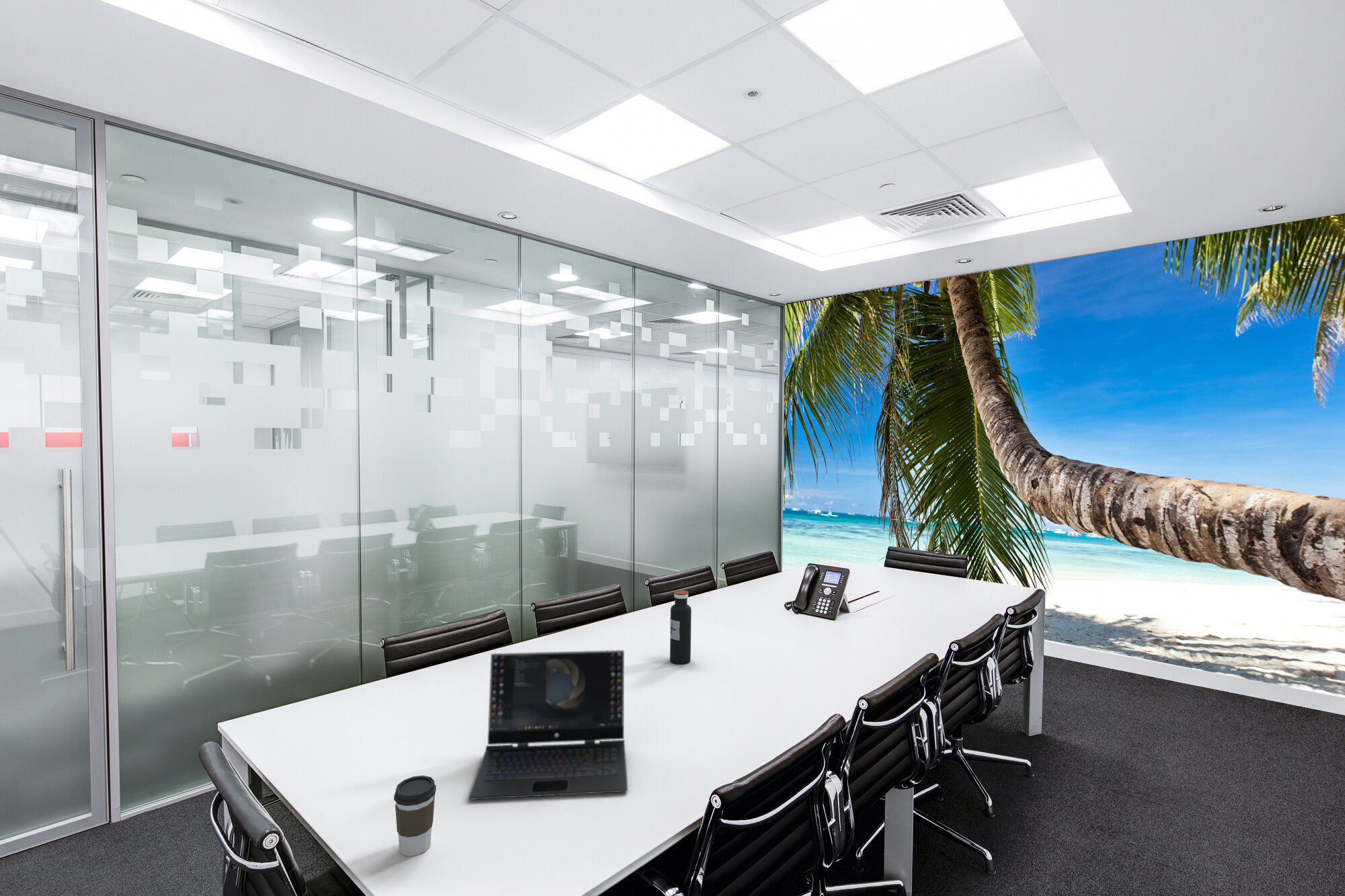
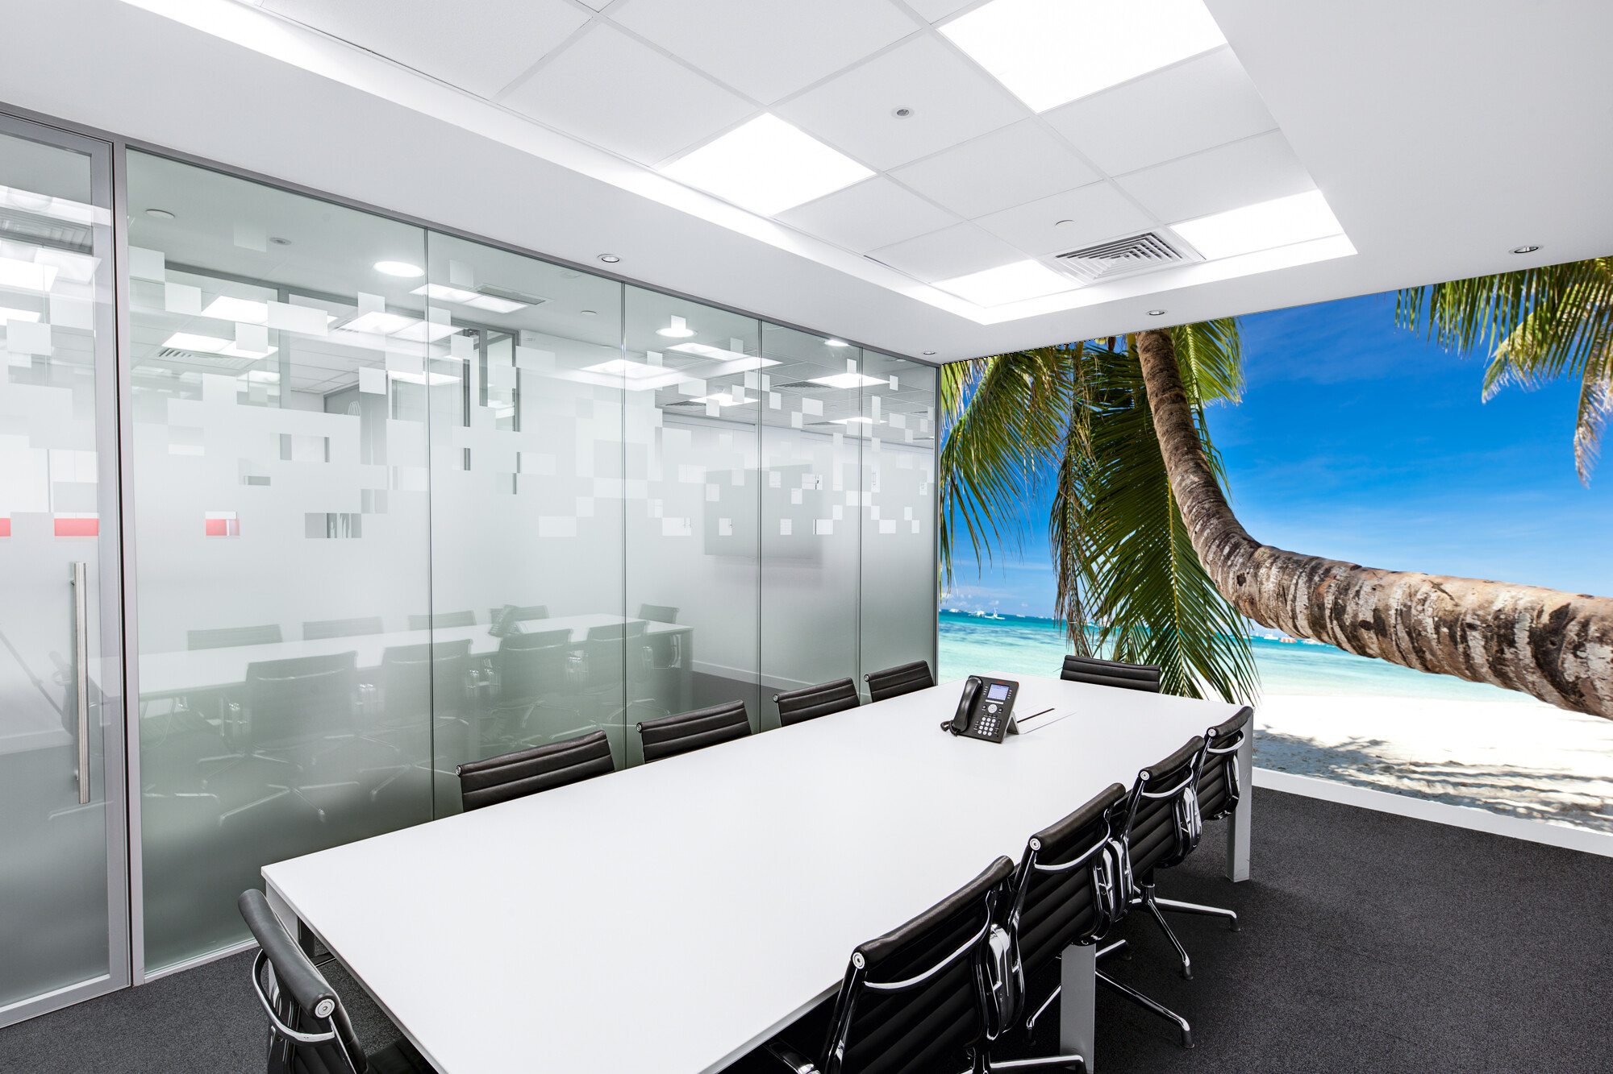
- laptop (554, 719)
- coffee cup (415, 815)
- water bottle (681, 626)
